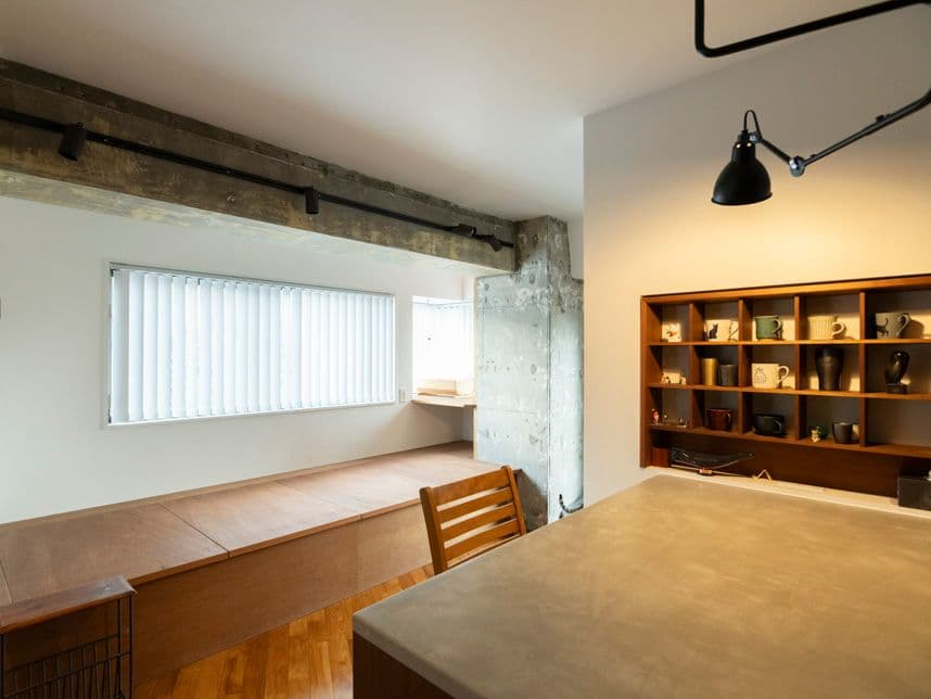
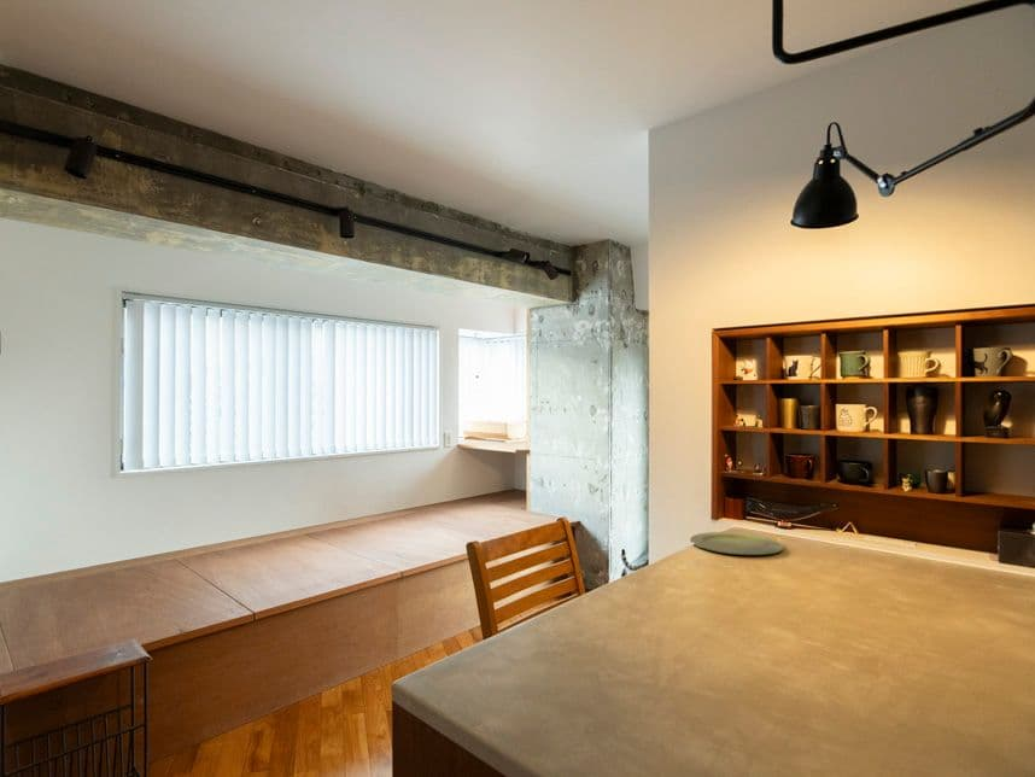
+ plate (735, 543)
